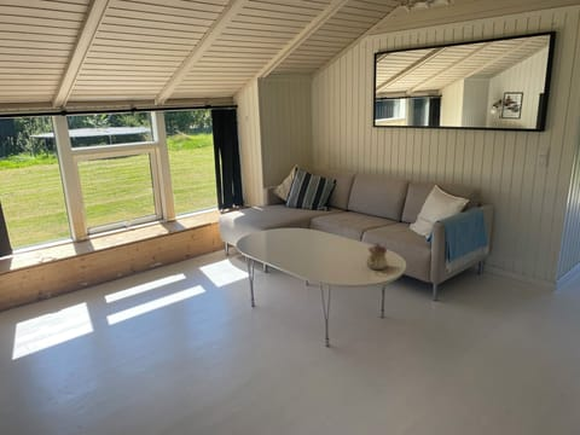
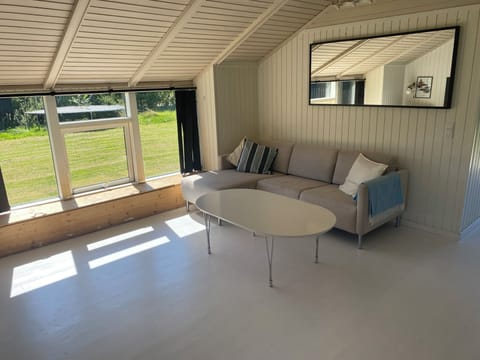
- teapot (376, 255)
